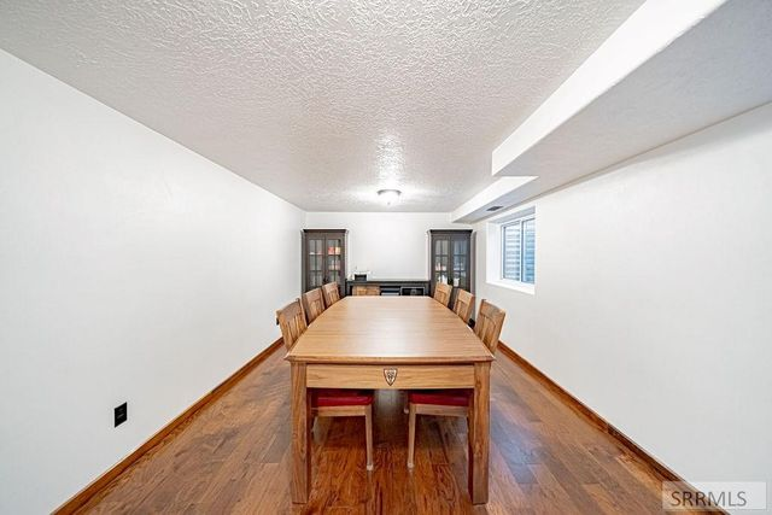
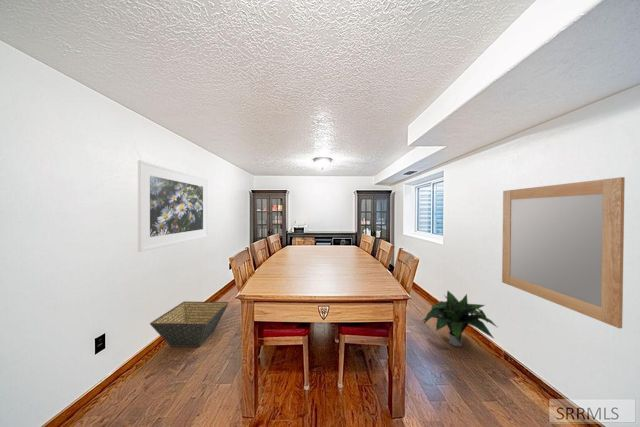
+ potted plant (456, 318)
+ basket (193, 325)
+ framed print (180, 207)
+ home mirror (548, 242)
